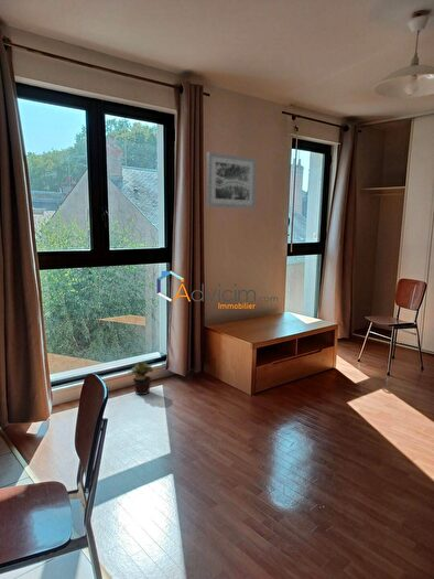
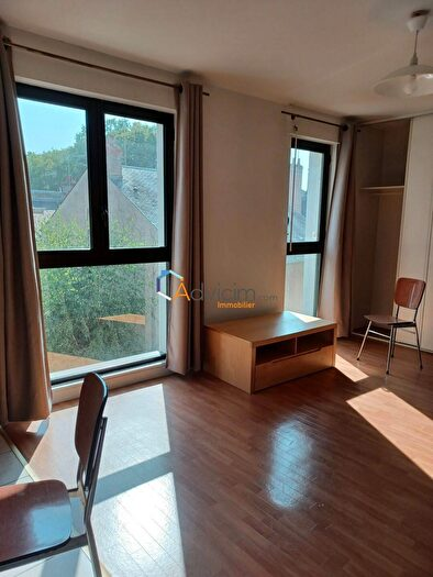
- potted plant (140, 376)
- wall art (231, 182)
